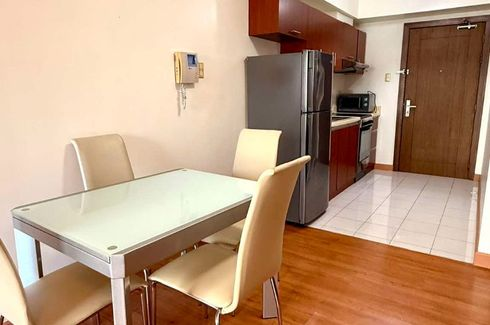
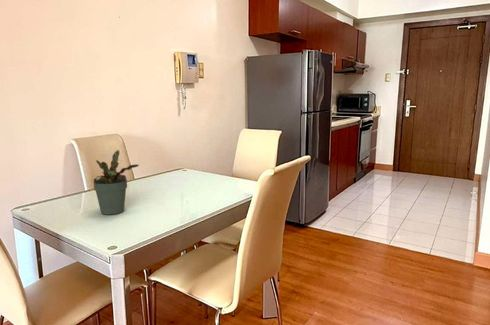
+ potted plant (116, 181)
